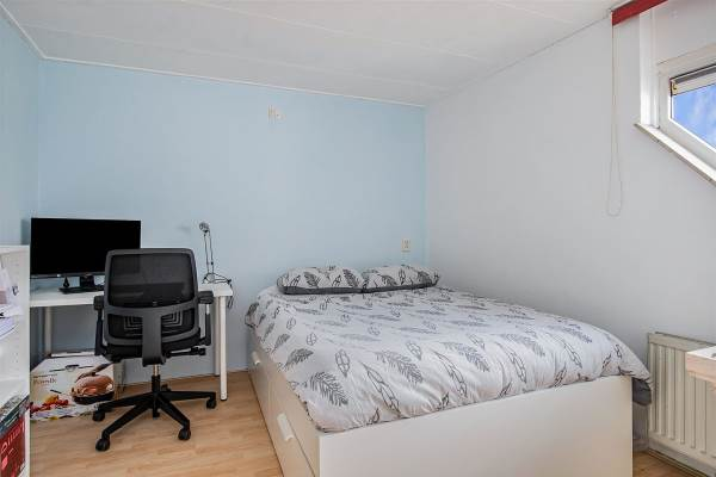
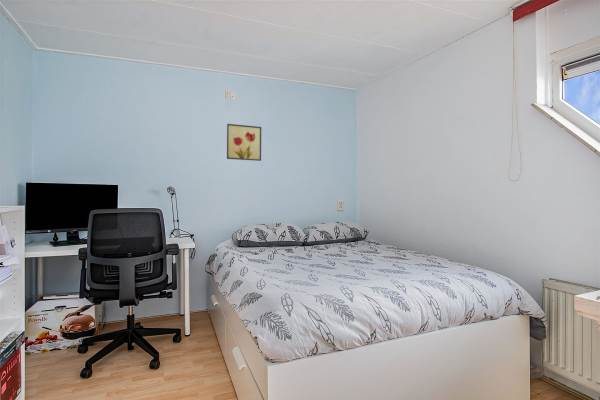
+ wall art (244, 142)
